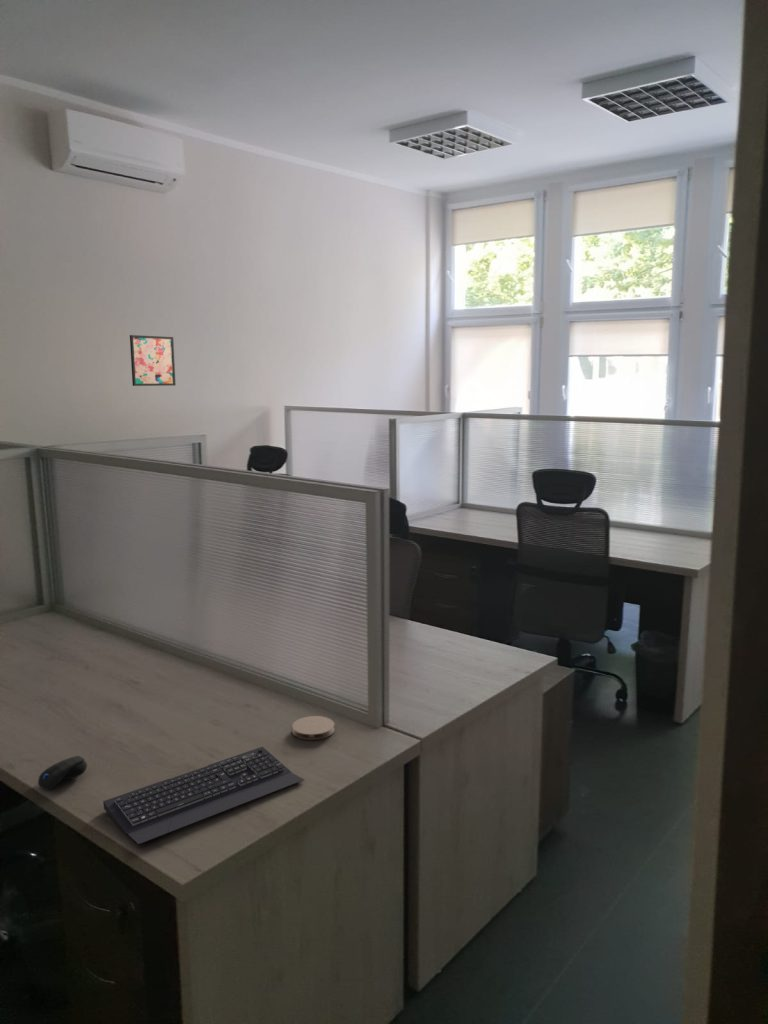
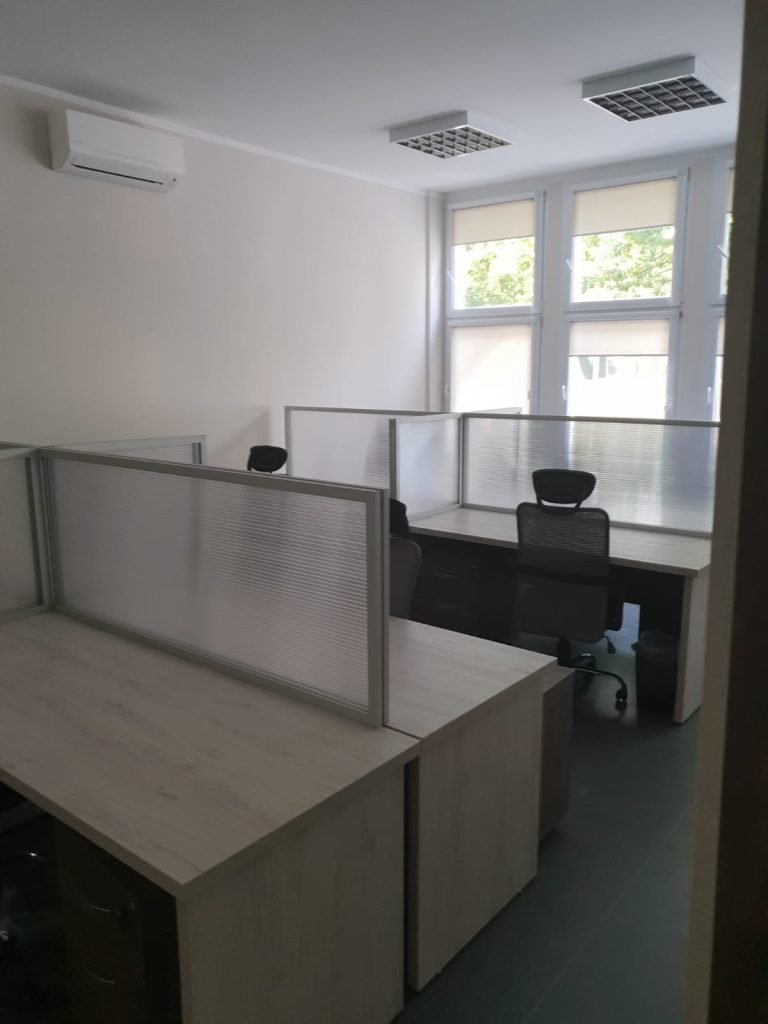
- coaster (313, 727)
- wall art (153, 361)
- keyboard (207, 789)
- computer mouse (62, 771)
